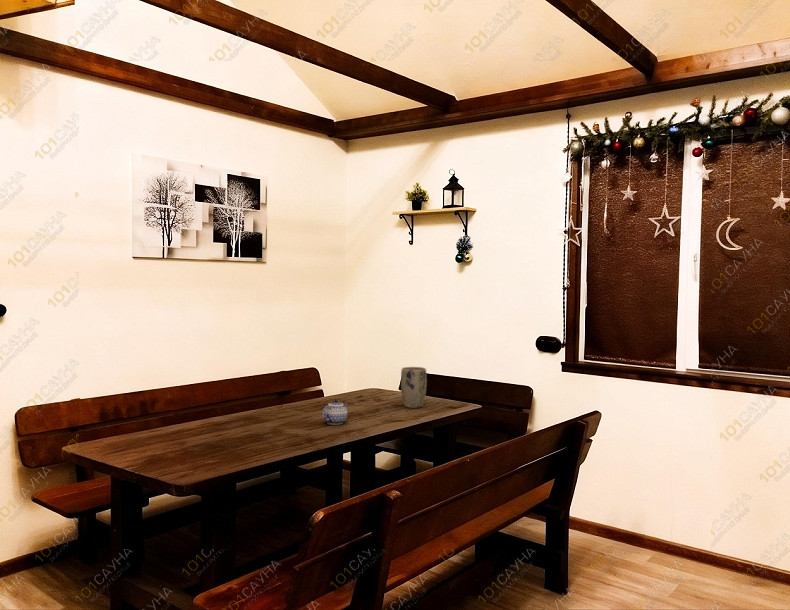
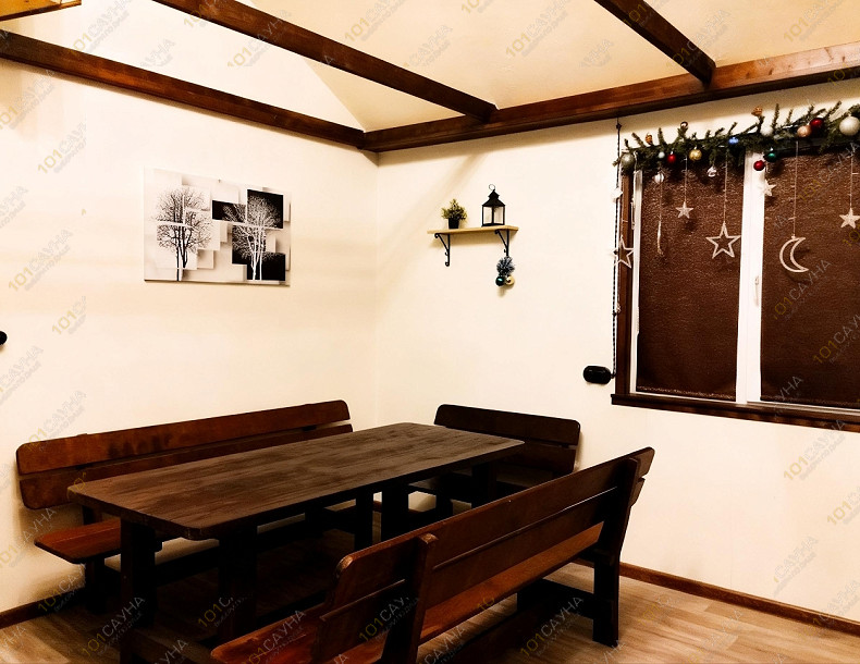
- teapot (335, 411)
- plant pot (413, 387)
